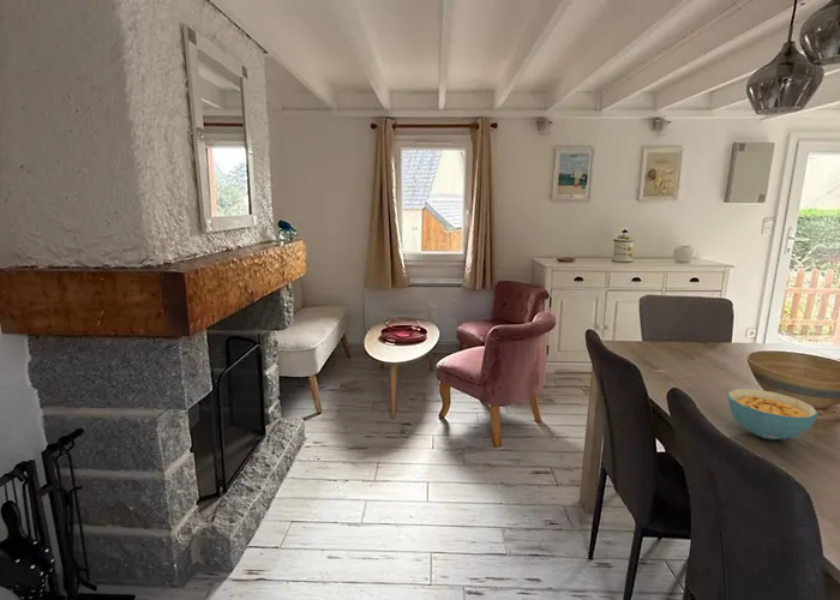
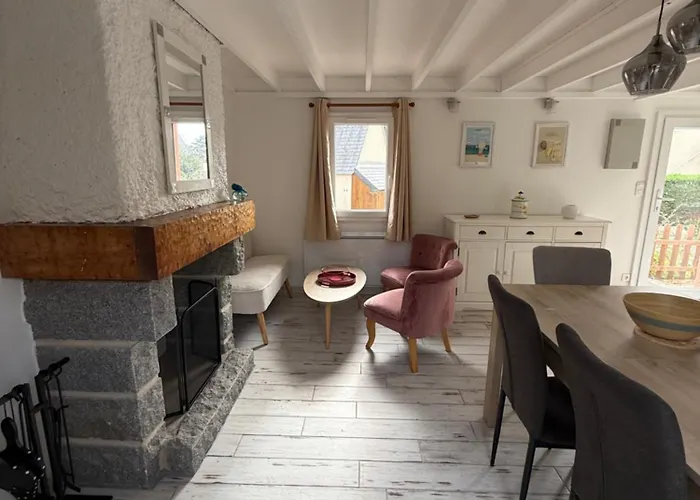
- cereal bowl (767, 418)
